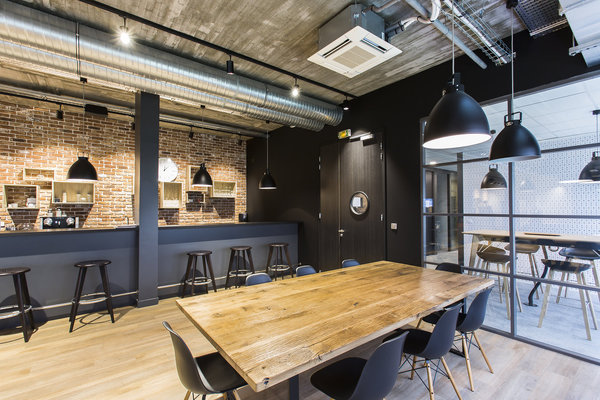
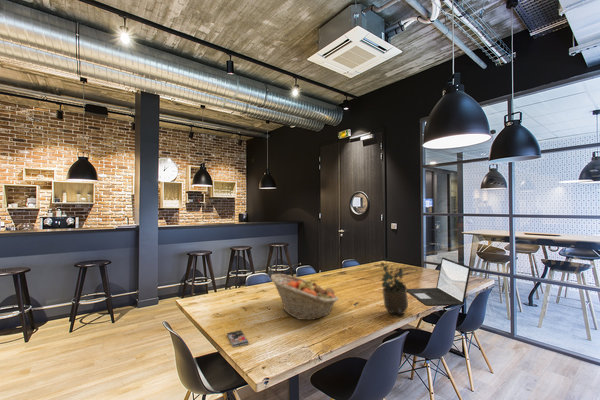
+ smartphone (237, 338)
+ laptop (437, 281)
+ potted plant (392, 283)
+ fruit basket (303, 292)
